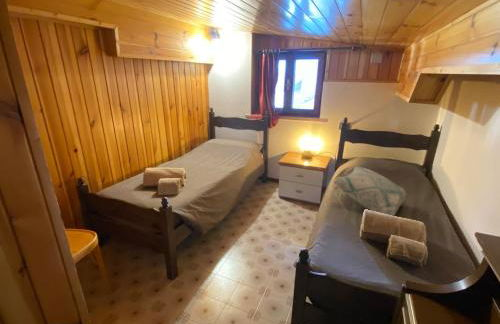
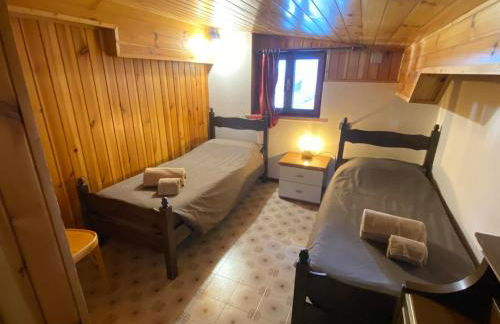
- decorative pillow (370, 190)
